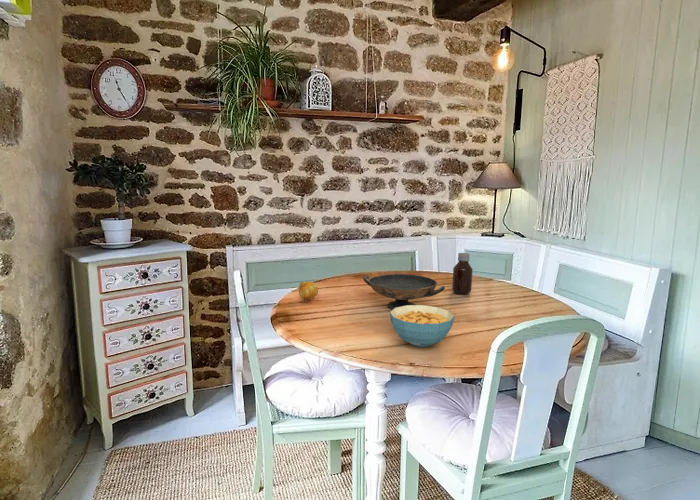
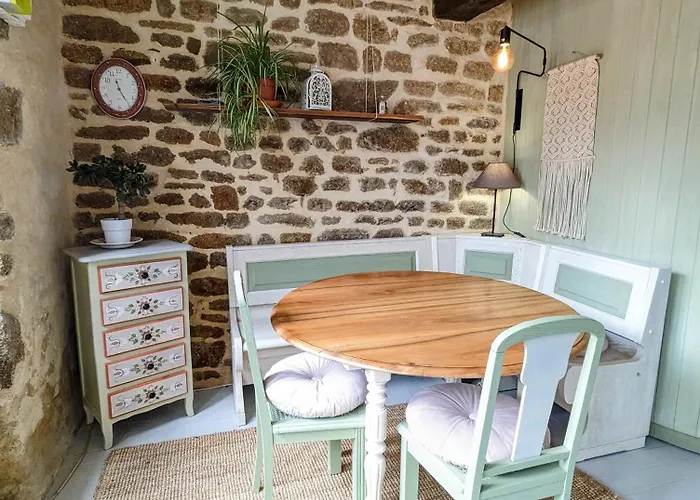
- cereal bowl (421, 328)
- fruit (308, 291)
- decorative bowl (401, 293)
- bottle (462, 273)
